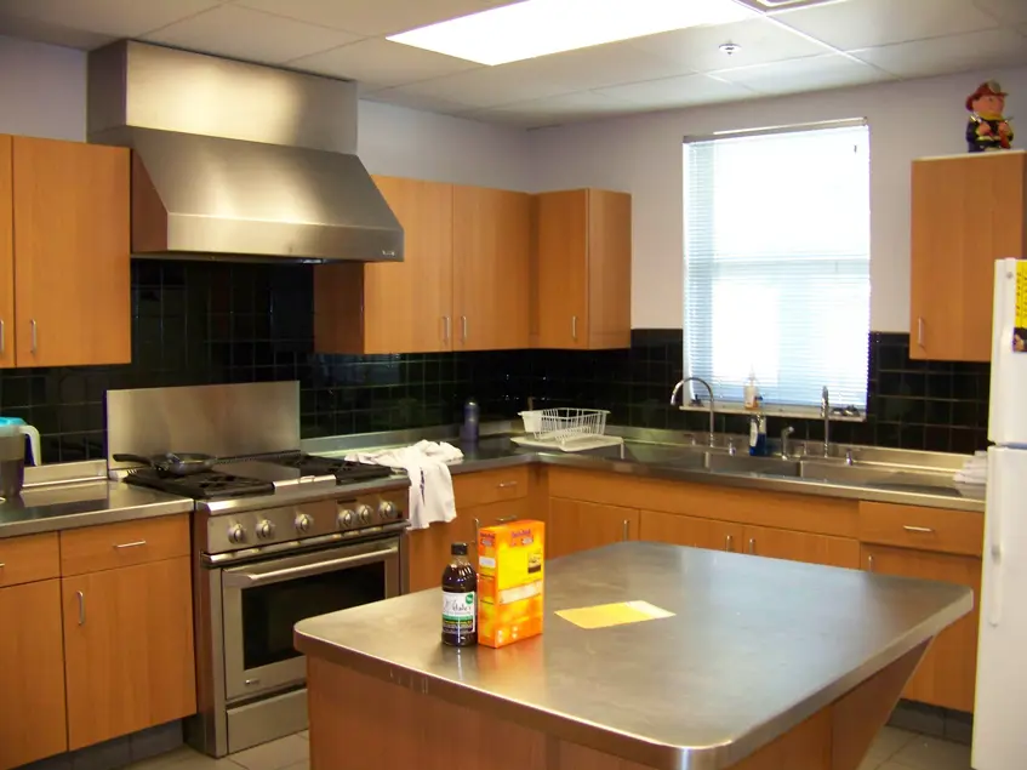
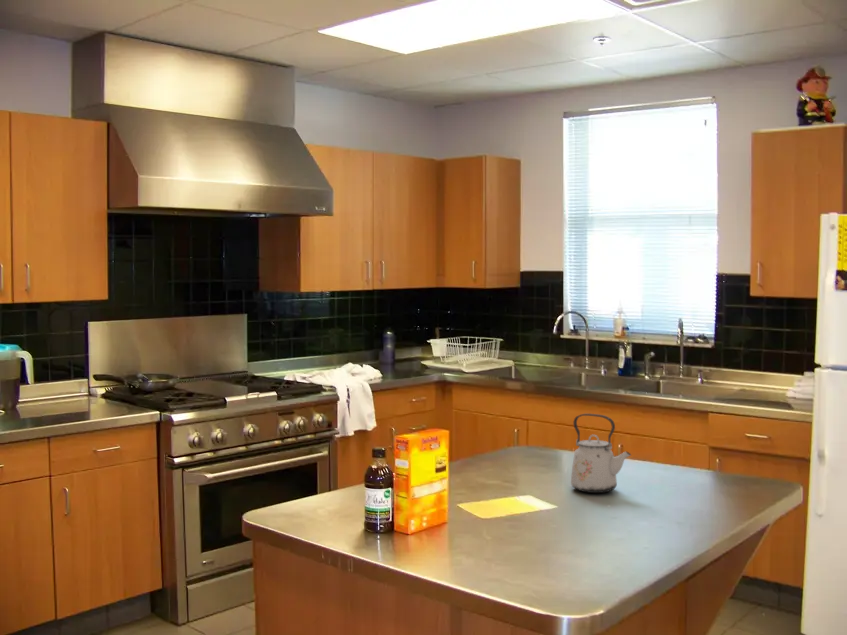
+ kettle (601, 453)
